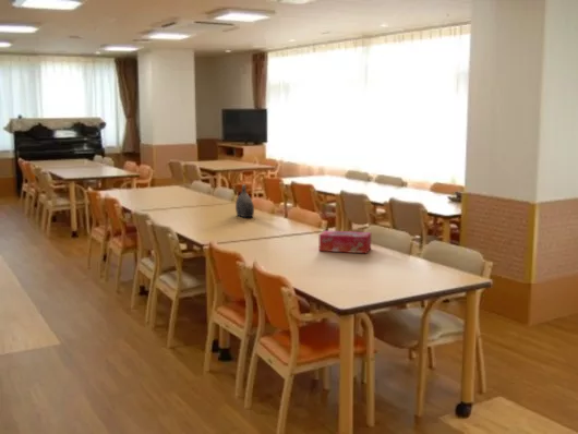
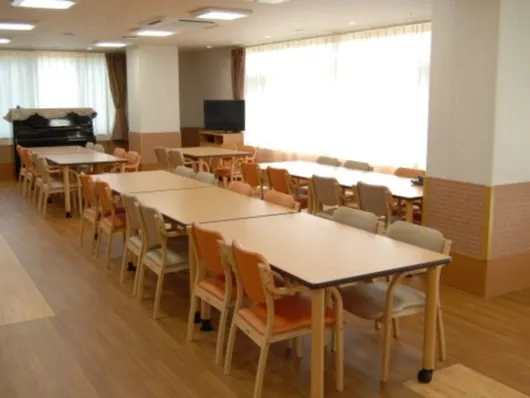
- tissue box (345, 241)
- water jug (244, 200)
